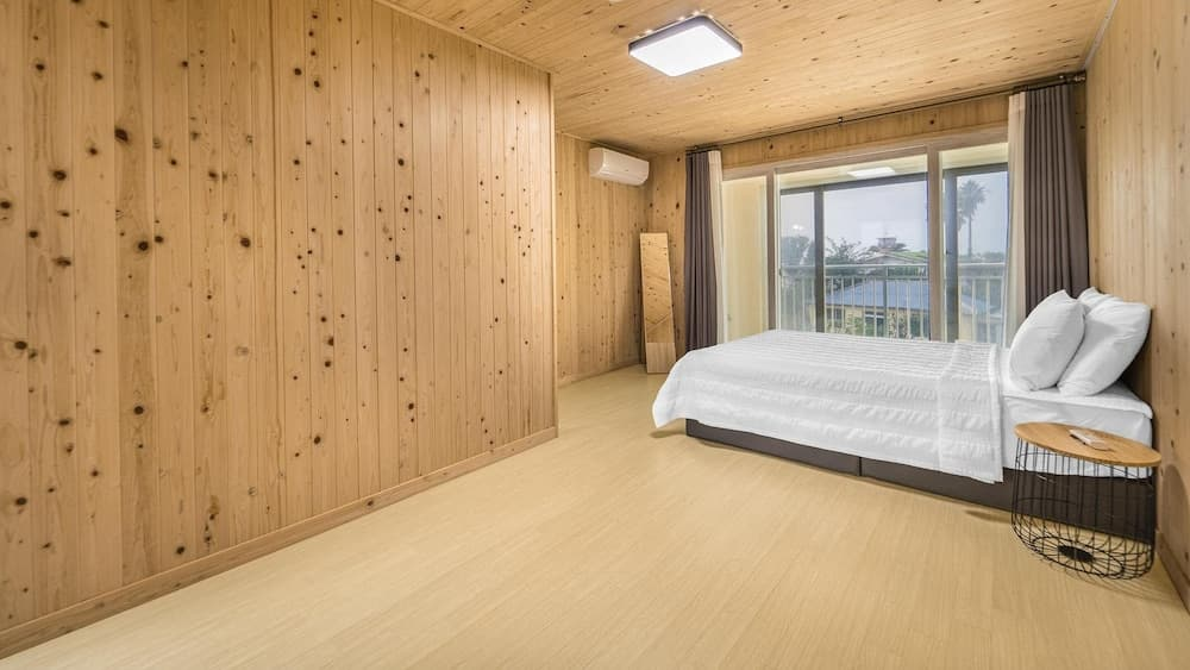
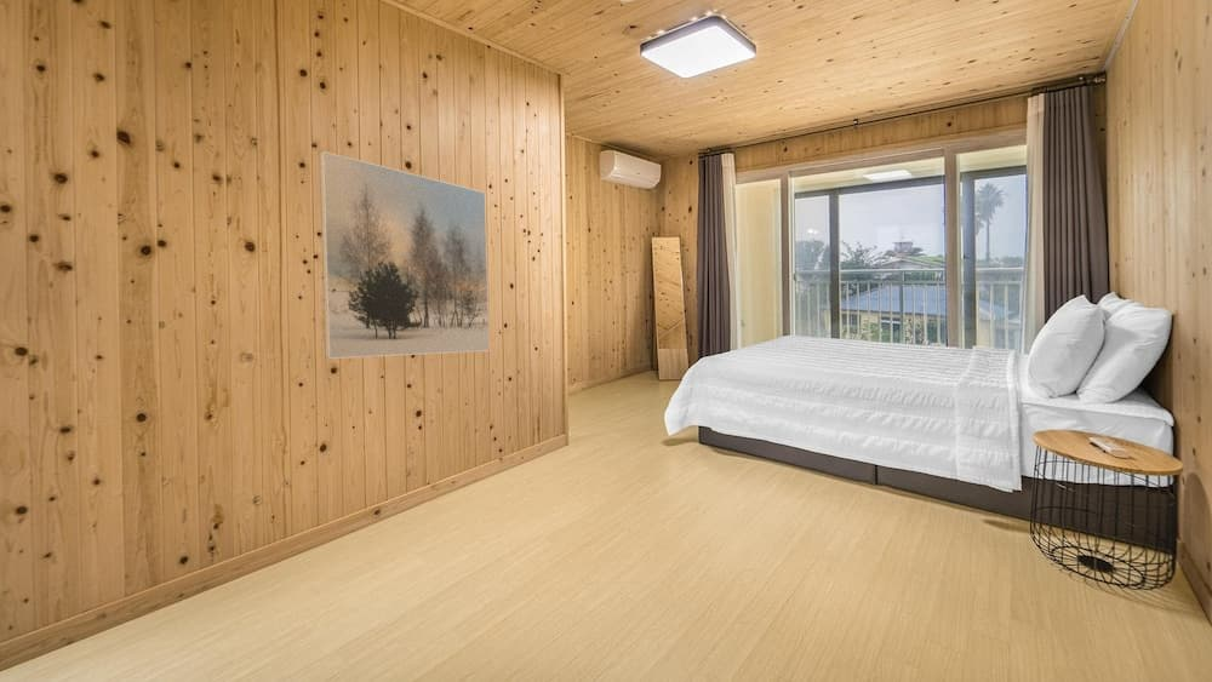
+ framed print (415, 264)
